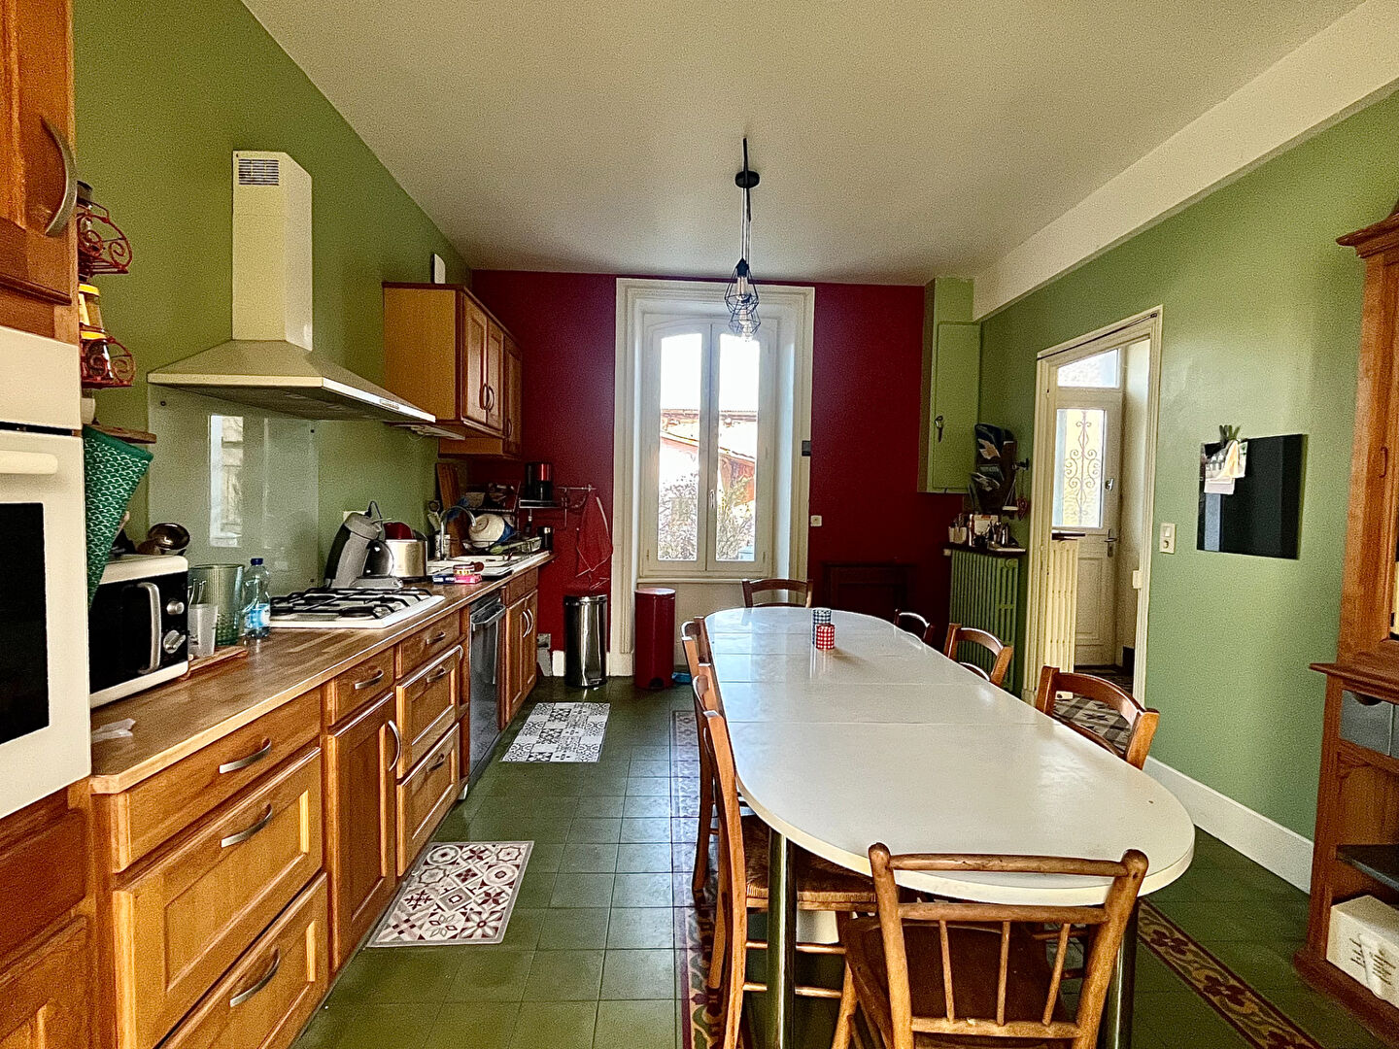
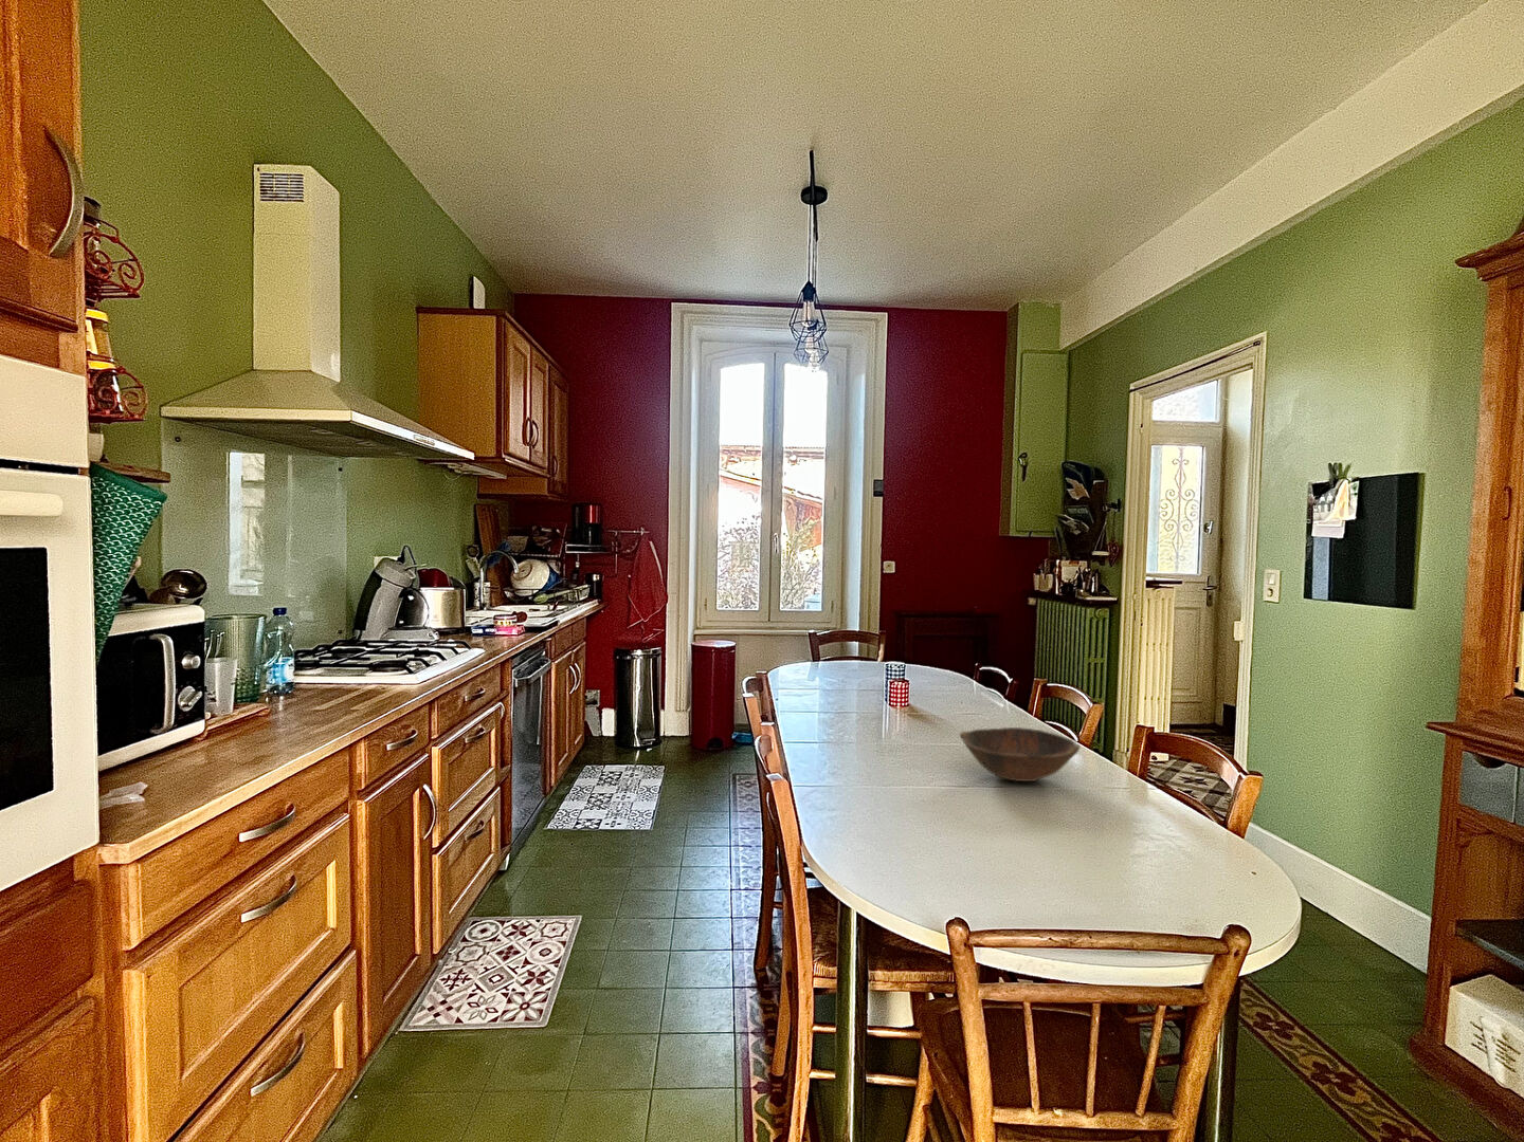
+ bowl (1018, 757)
